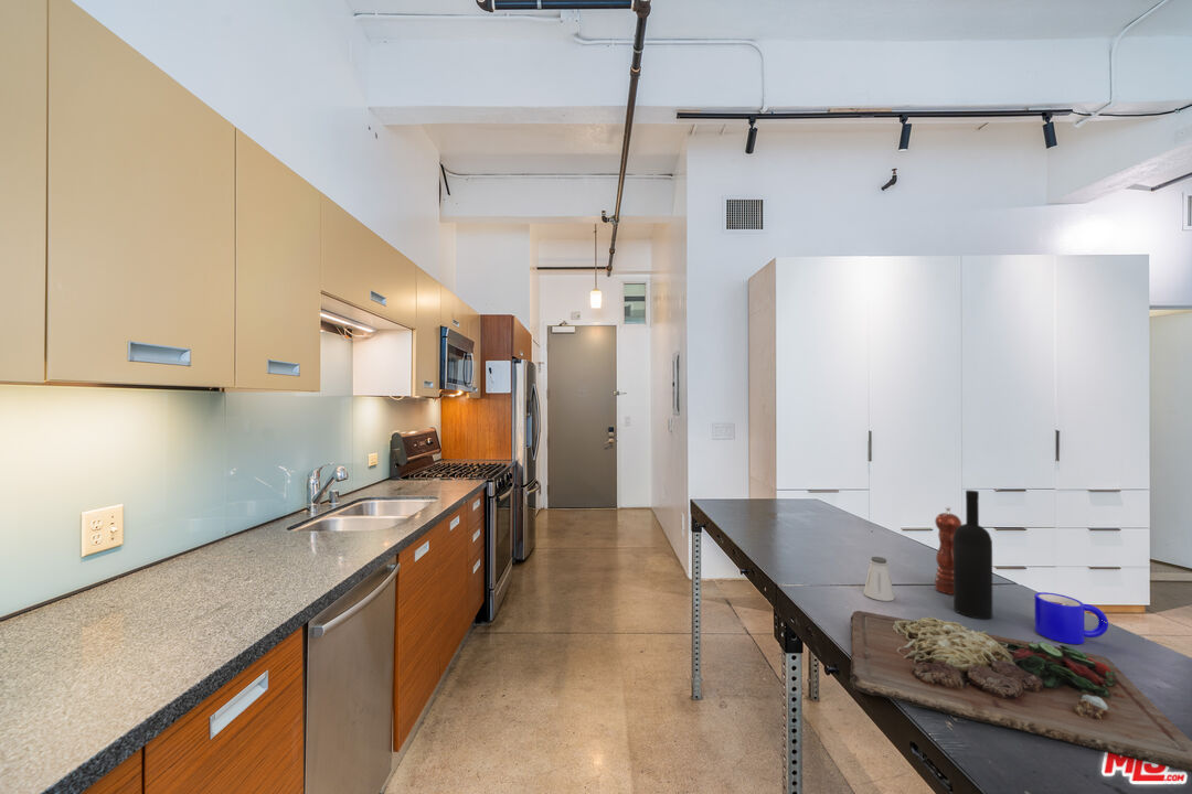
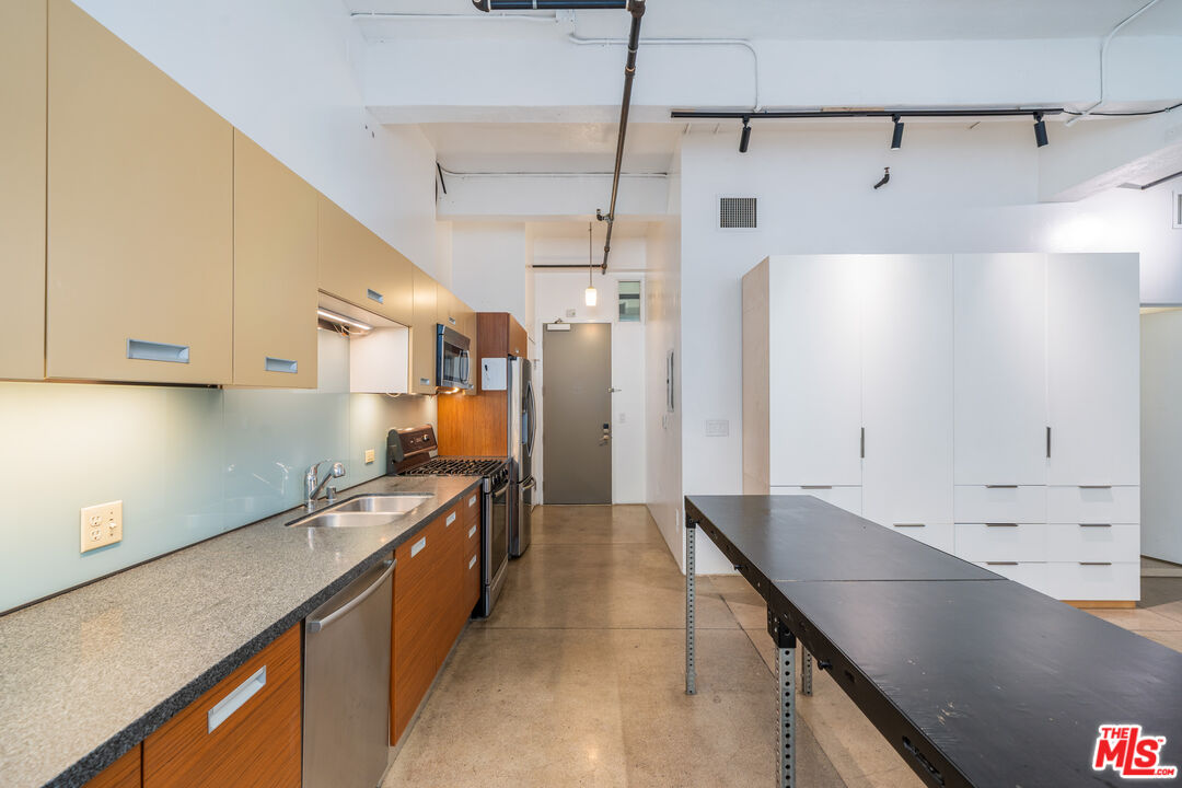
- saltshaker (879, 577)
- wine bottle (972, 551)
- mug (1071, 618)
- cutting board (985, 658)
- pepper mill (948, 548)
